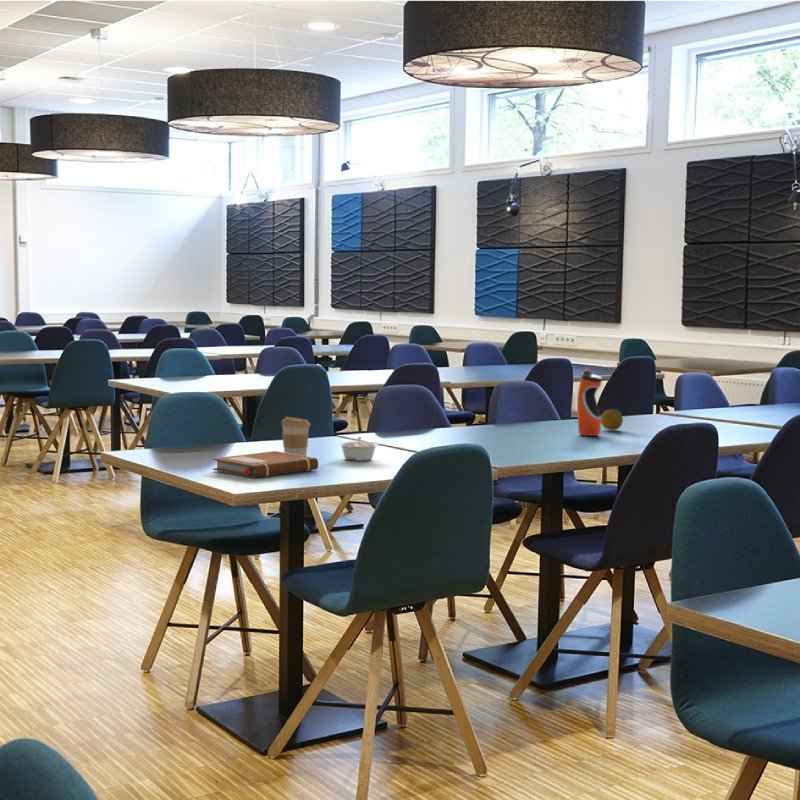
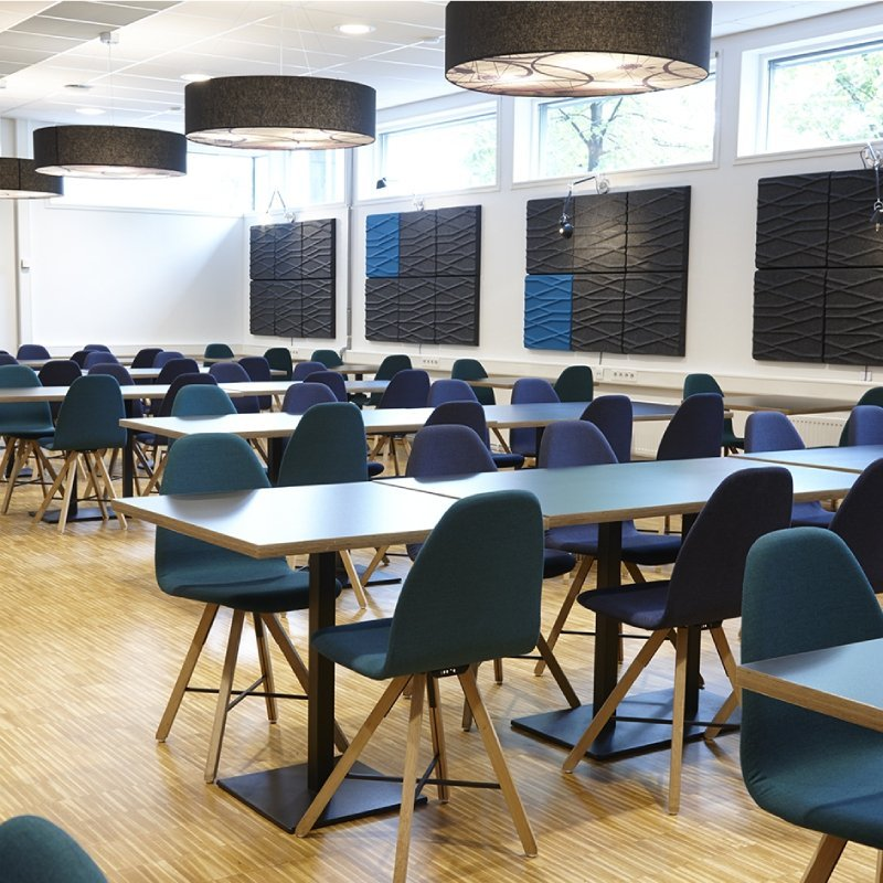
- coffee cup (295, 437)
- fruit (611, 419)
- water bottle (589, 401)
- notebook (264, 464)
- legume (357, 449)
